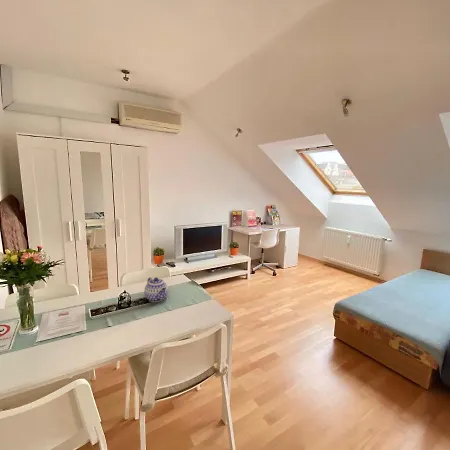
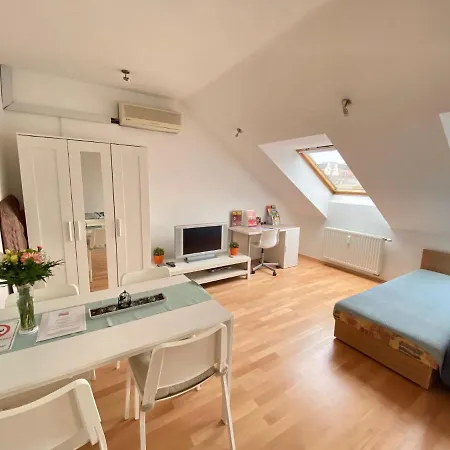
- teapot (156, 288)
